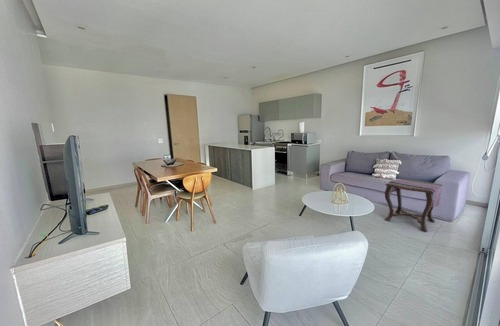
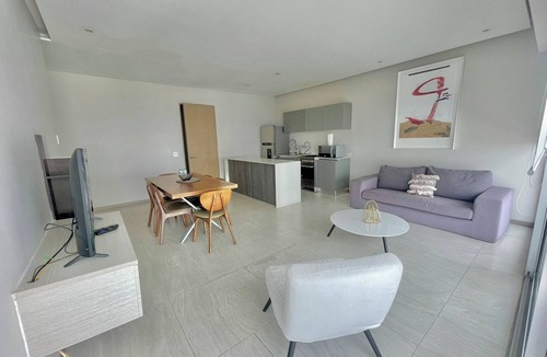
- side table (403, 208)
